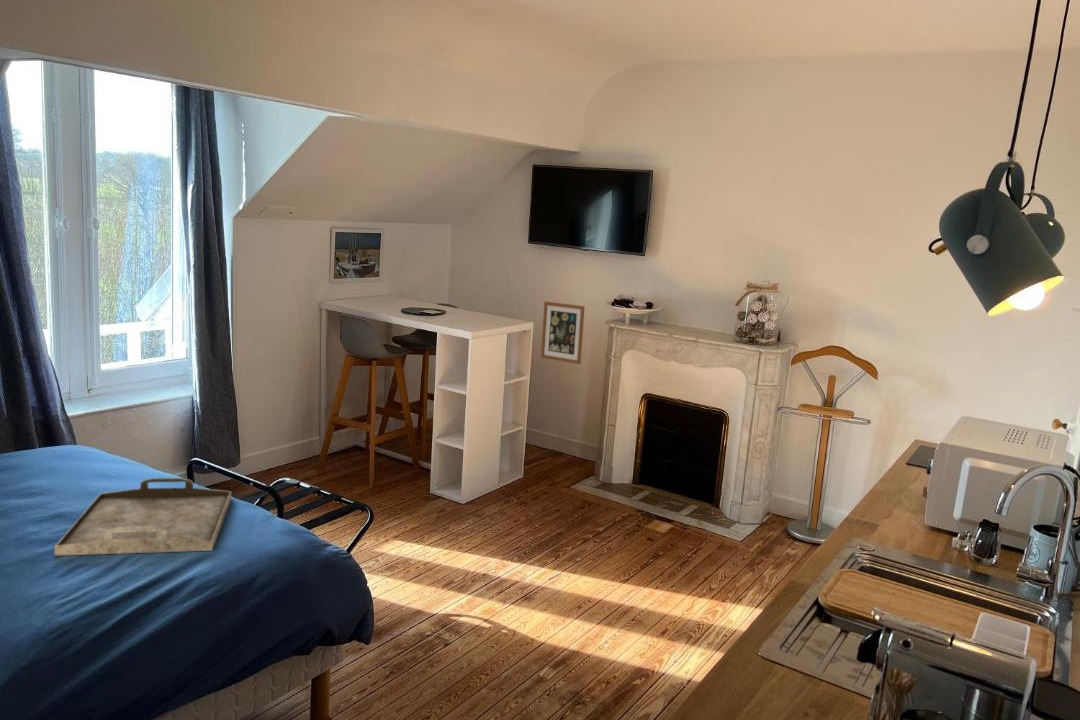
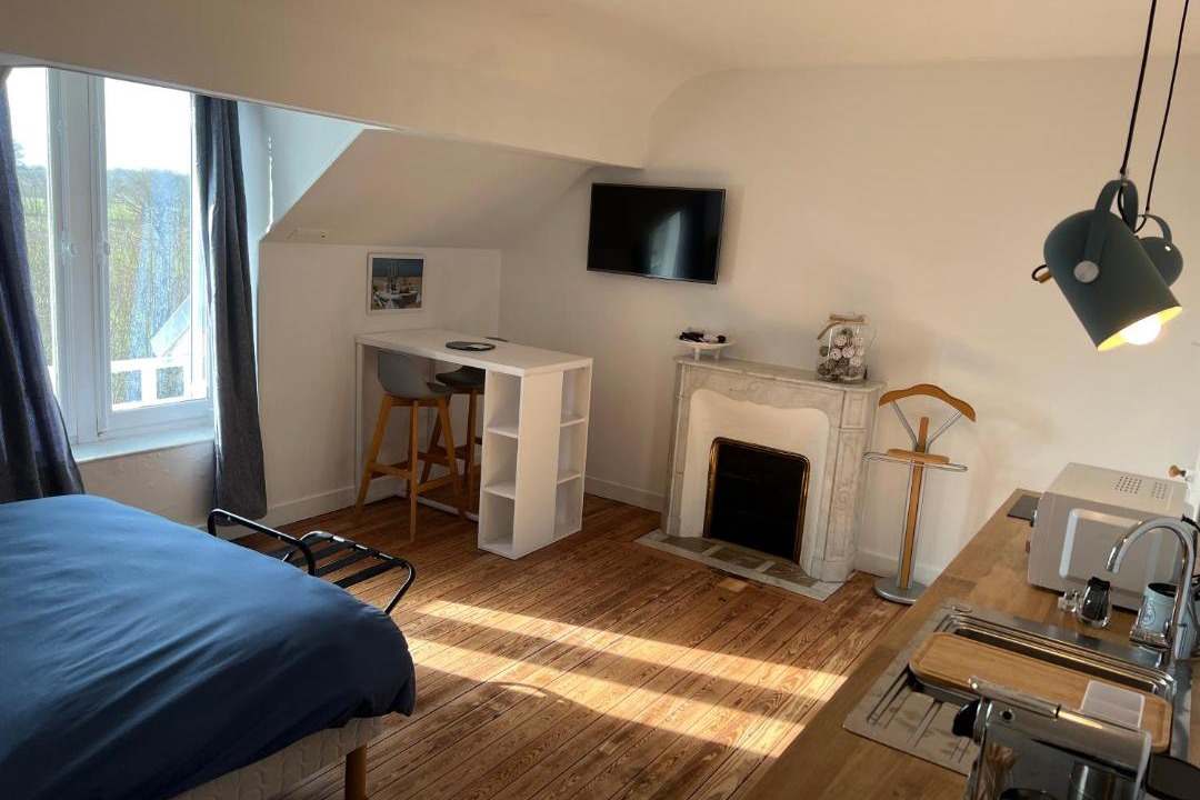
- serving tray (152, 512)
- wall art (562, 332)
